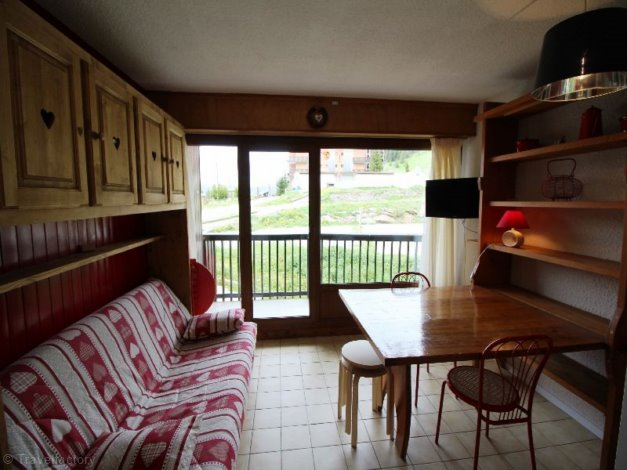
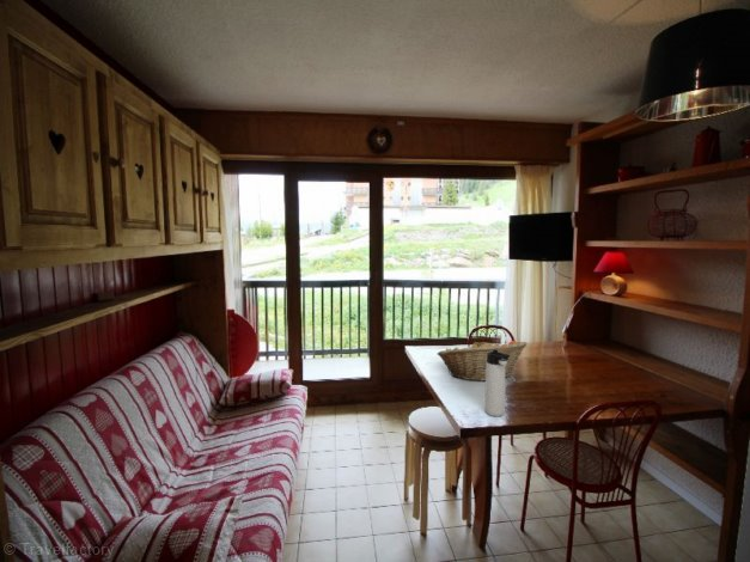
+ fruit basket (481, 355)
+ thermos bottle (498, 383)
